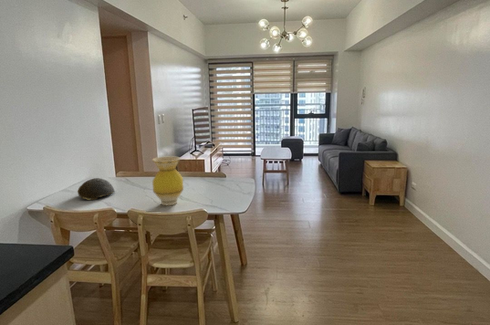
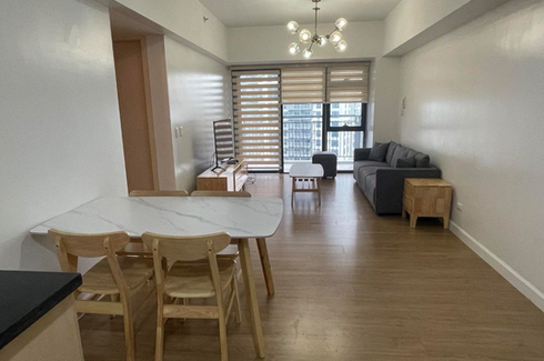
- decorative bowl (95, 186)
- vase (168, 181)
